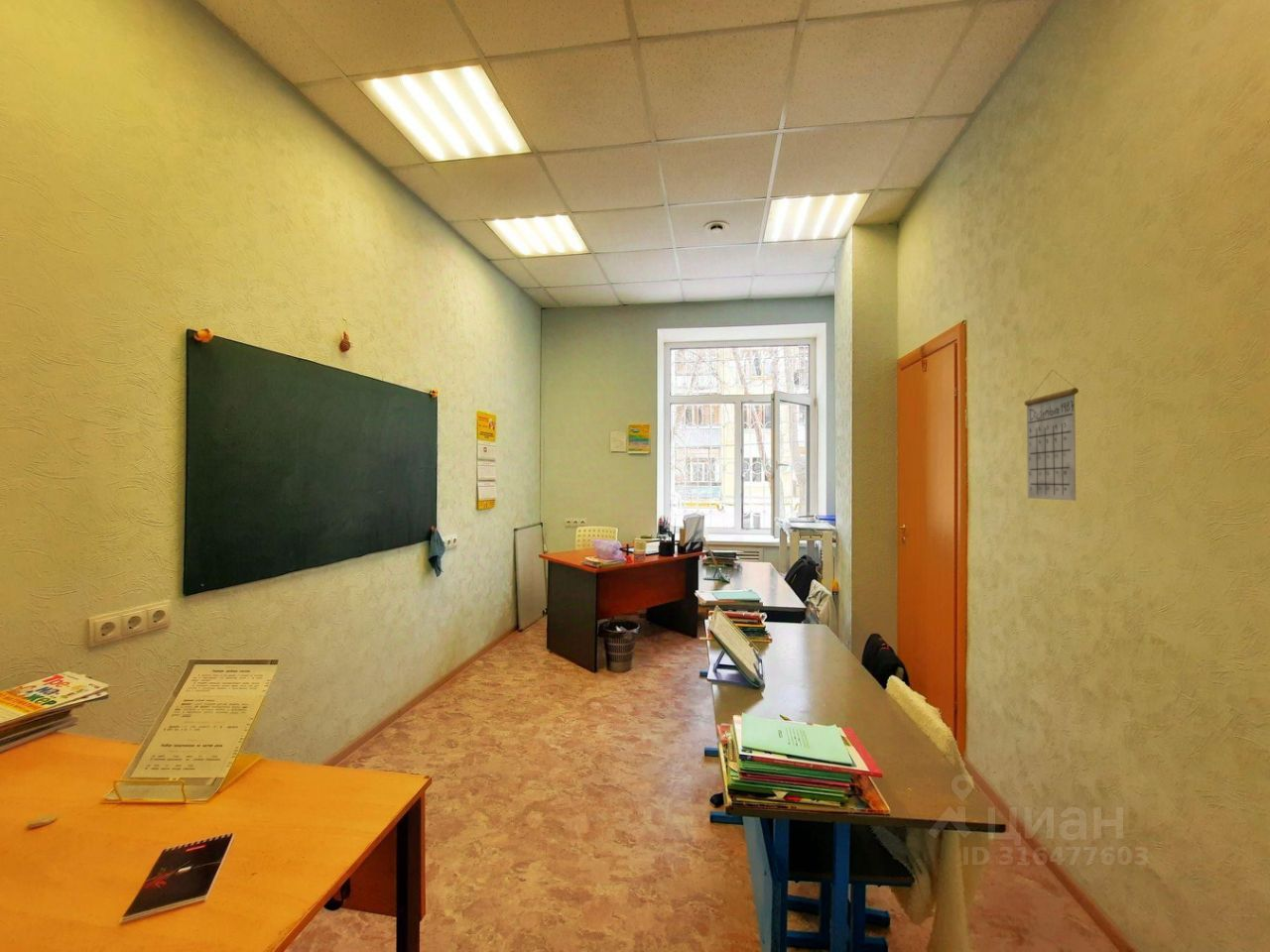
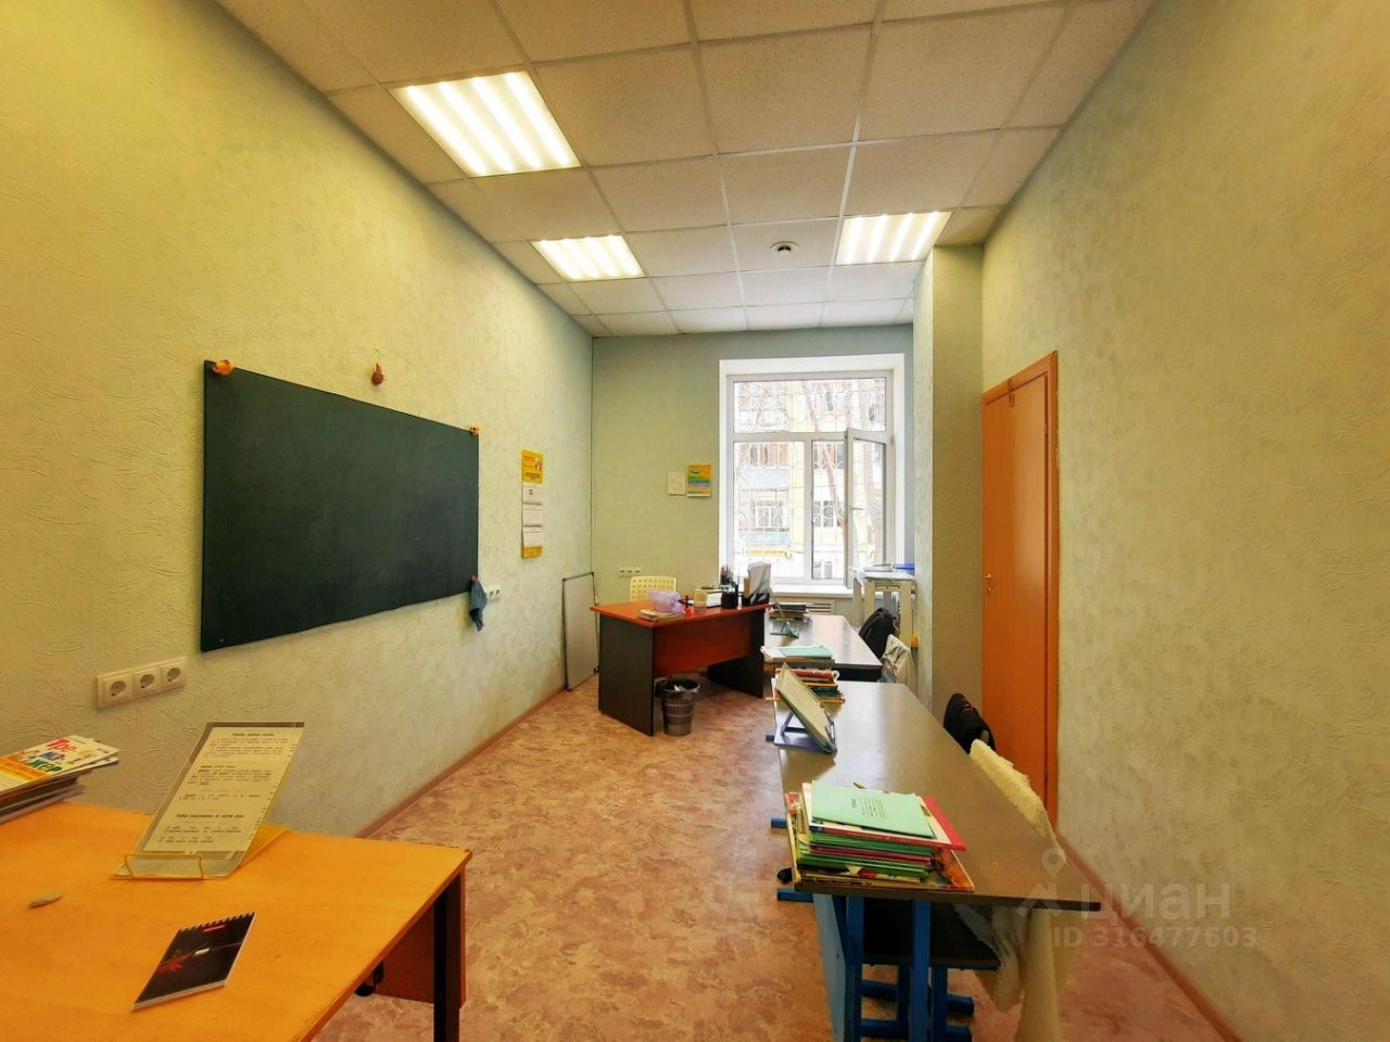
- calendar (1050, 434)
